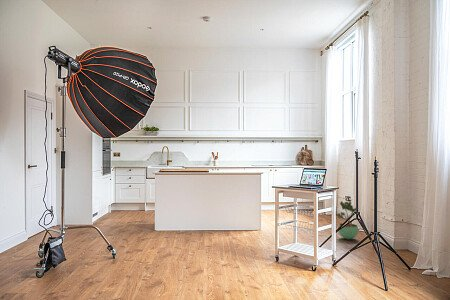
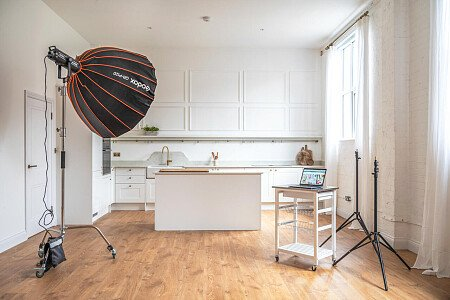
- potted plant (349, 220)
